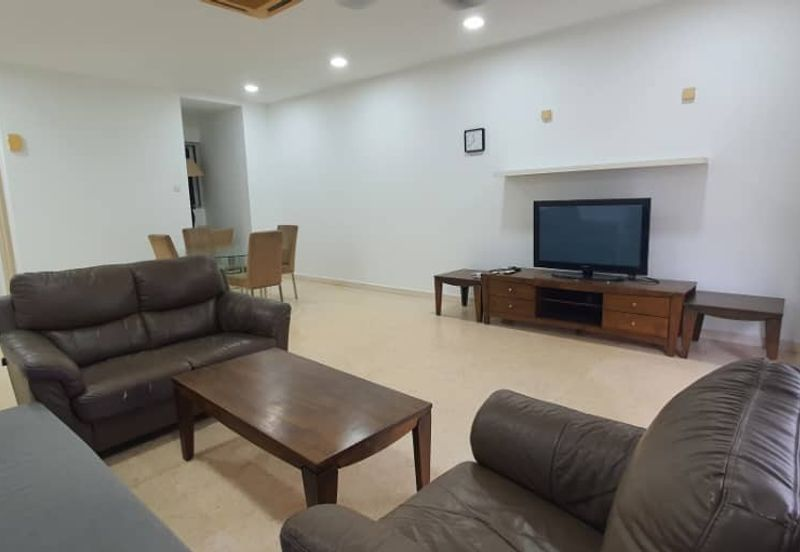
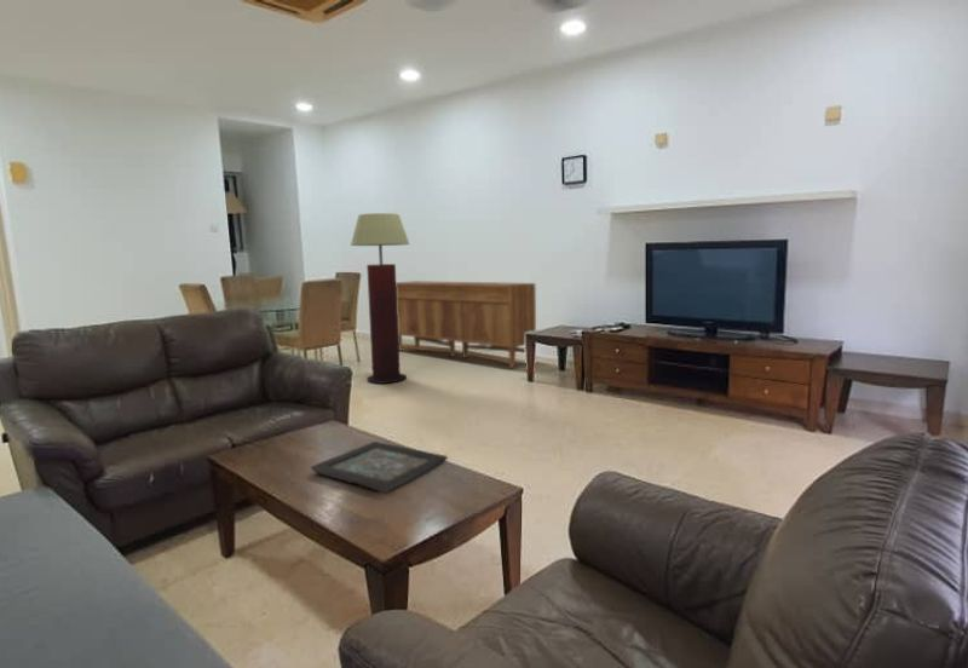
+ floor lamp (382, 298)
+ decorative tray (380, 465)
+ sideboard (457, 319)
